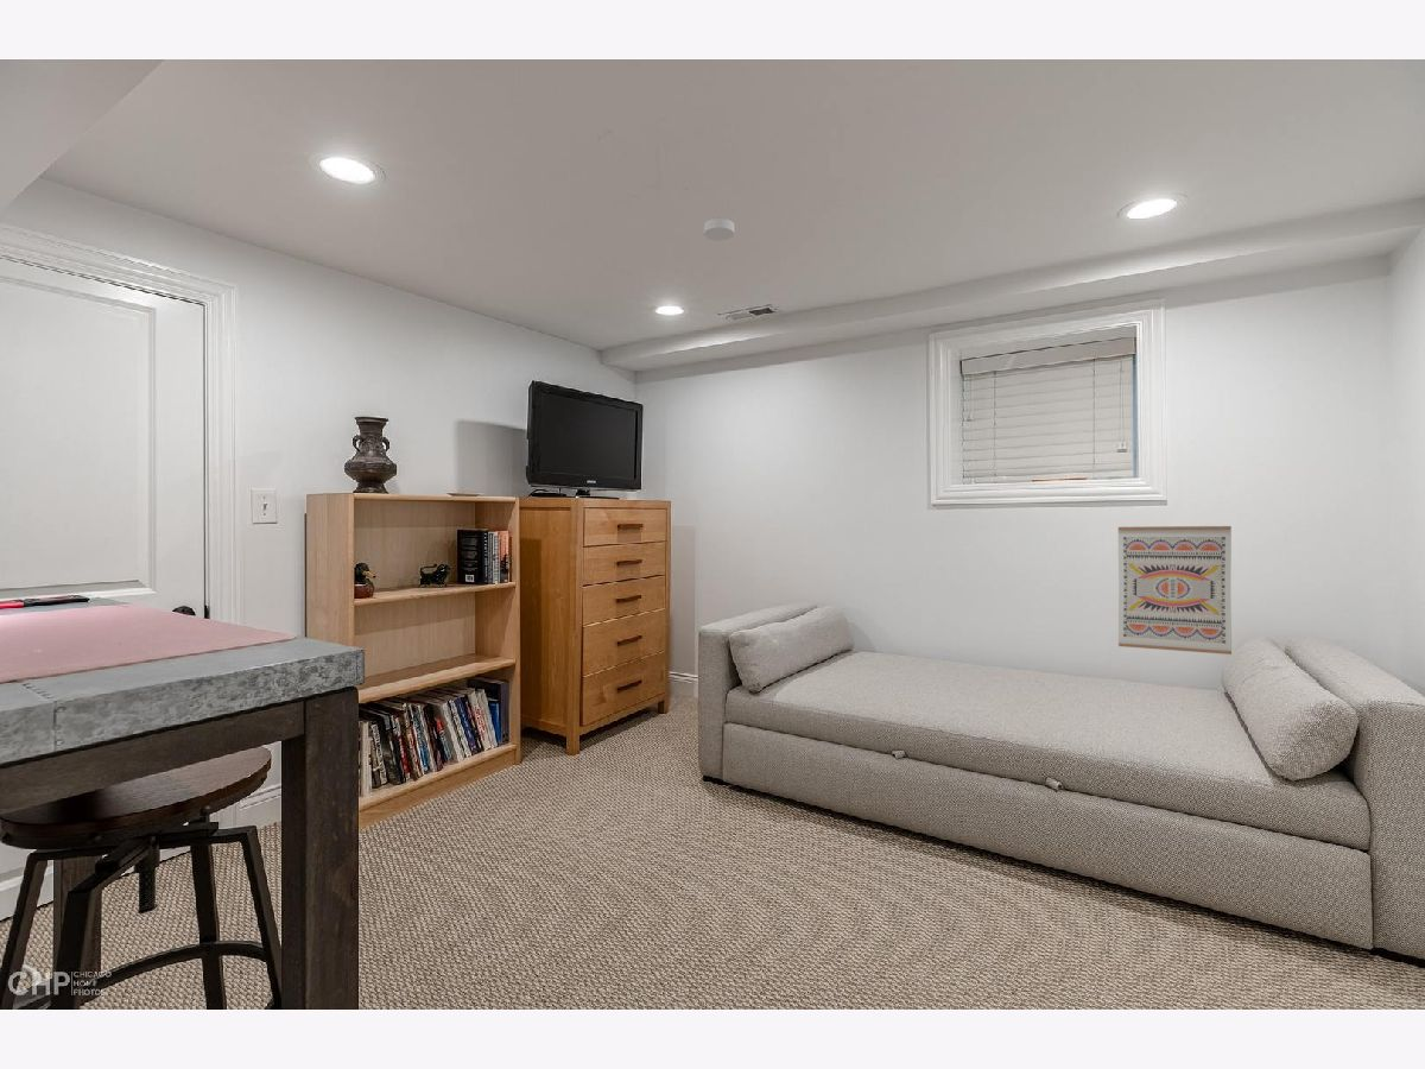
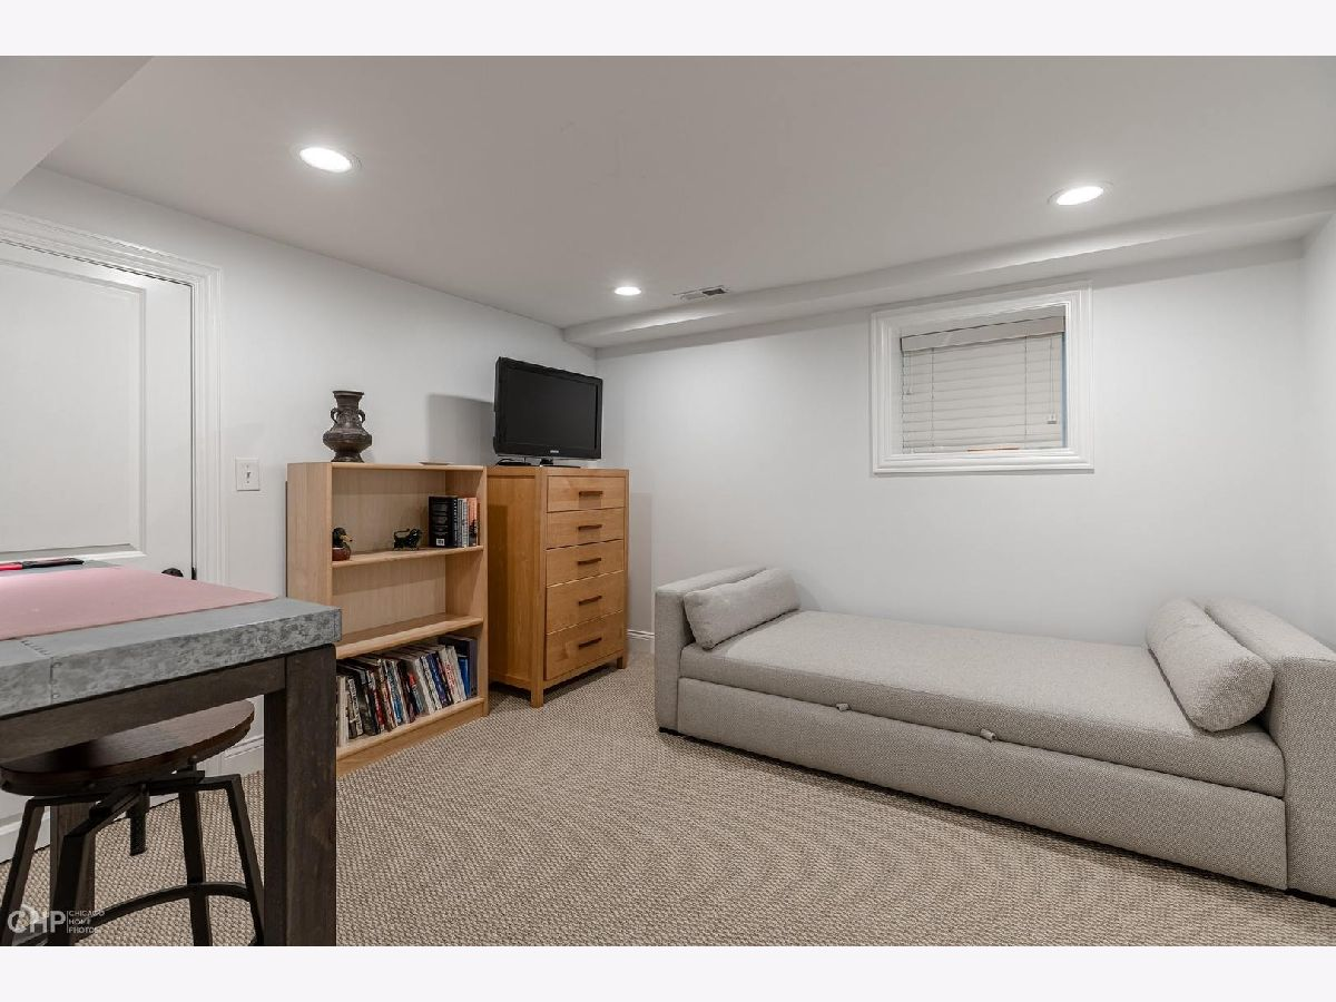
- smoke detector (718, 227)
- wall art (1172, 588)
